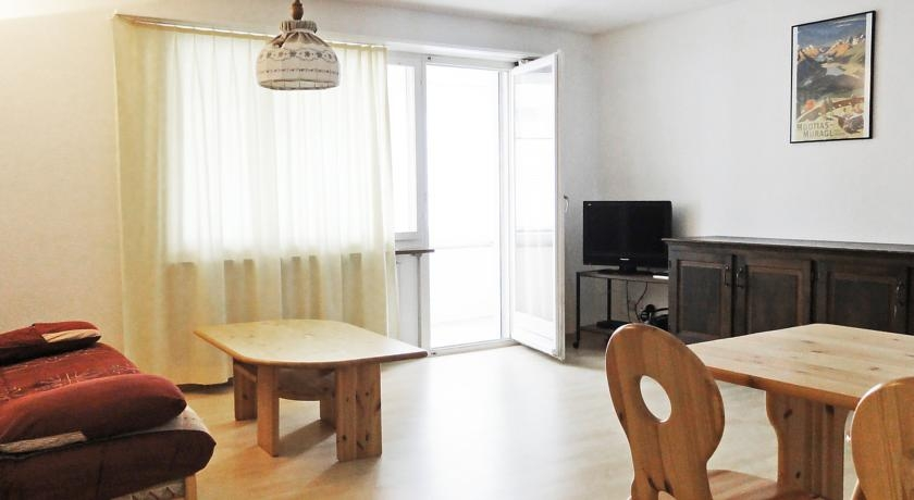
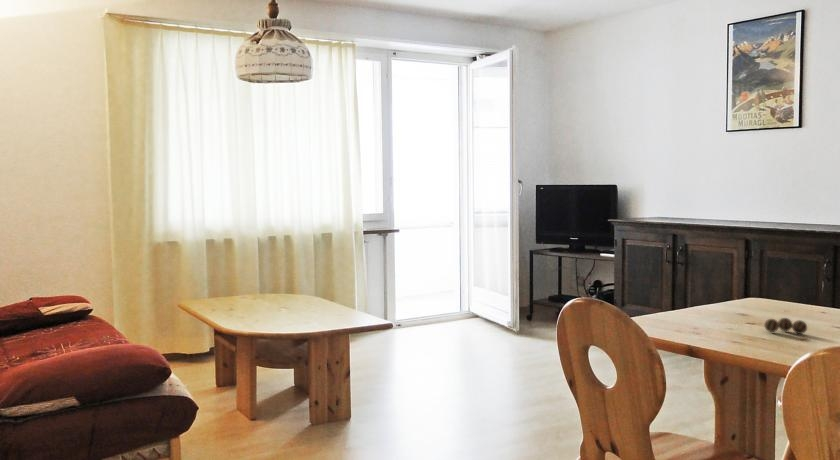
+ decorative ball (785, 326)
